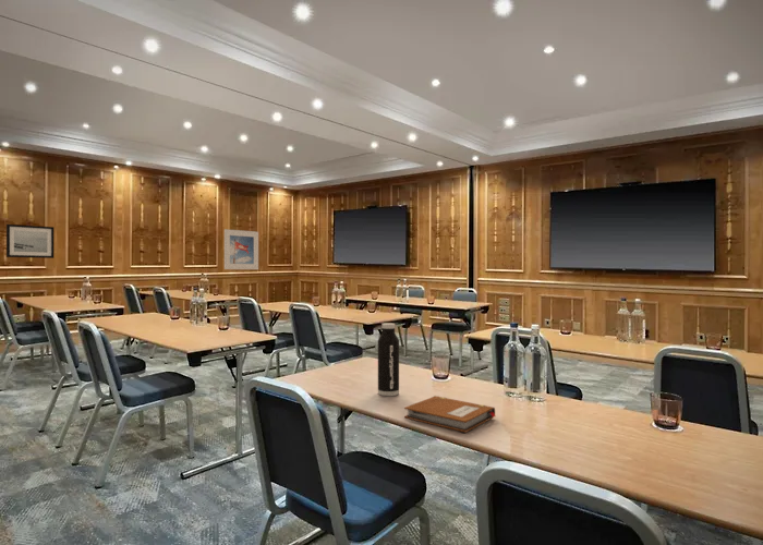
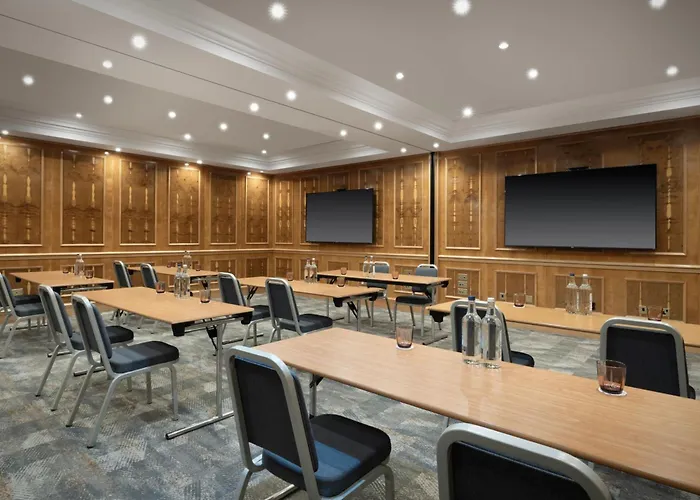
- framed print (241, 250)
- notebook (451, 412)
- wall art (31, 241)
- water bottle (388, 359)
